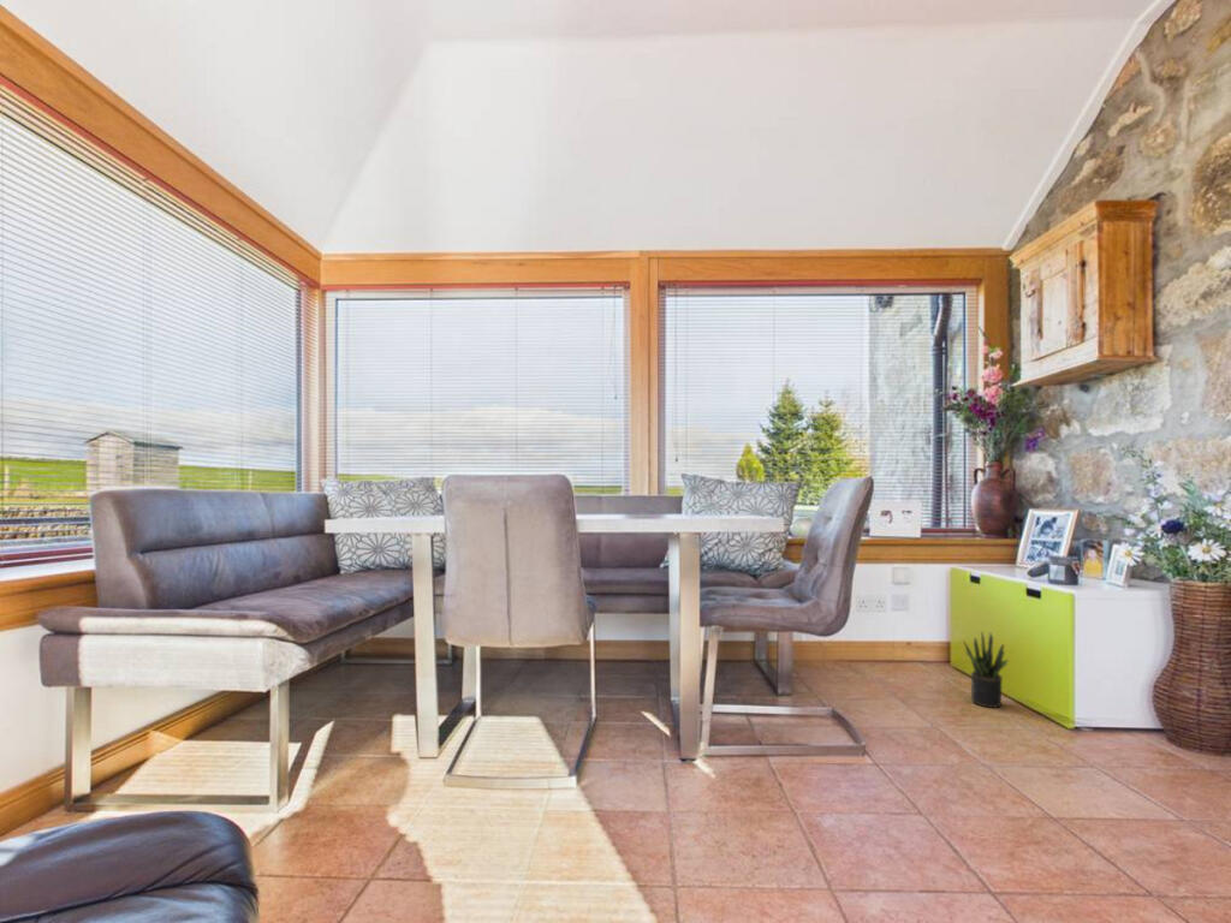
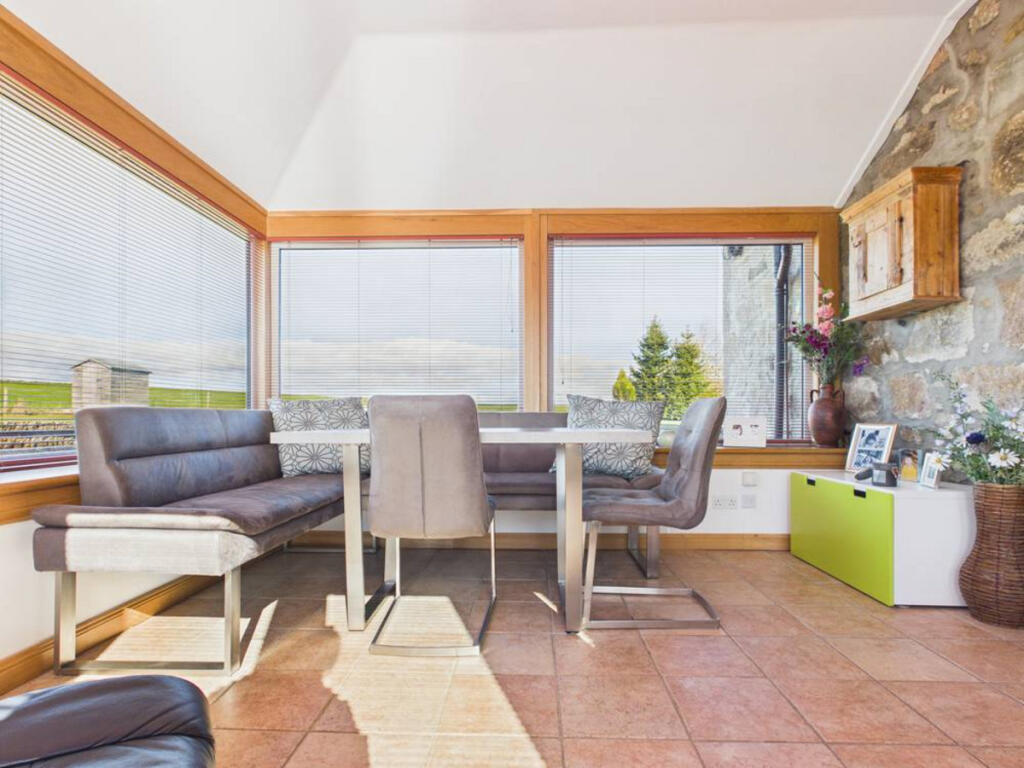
- potted plant (982, 667)
